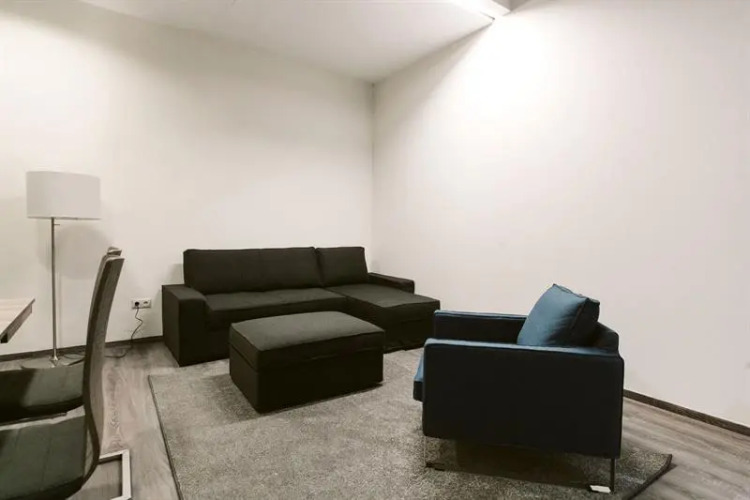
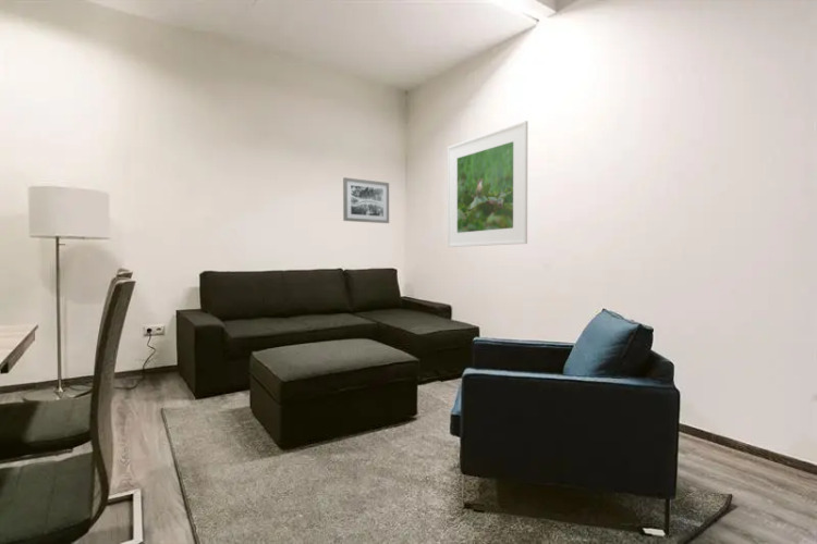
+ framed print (483, 190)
+ wall art (366, 201)
